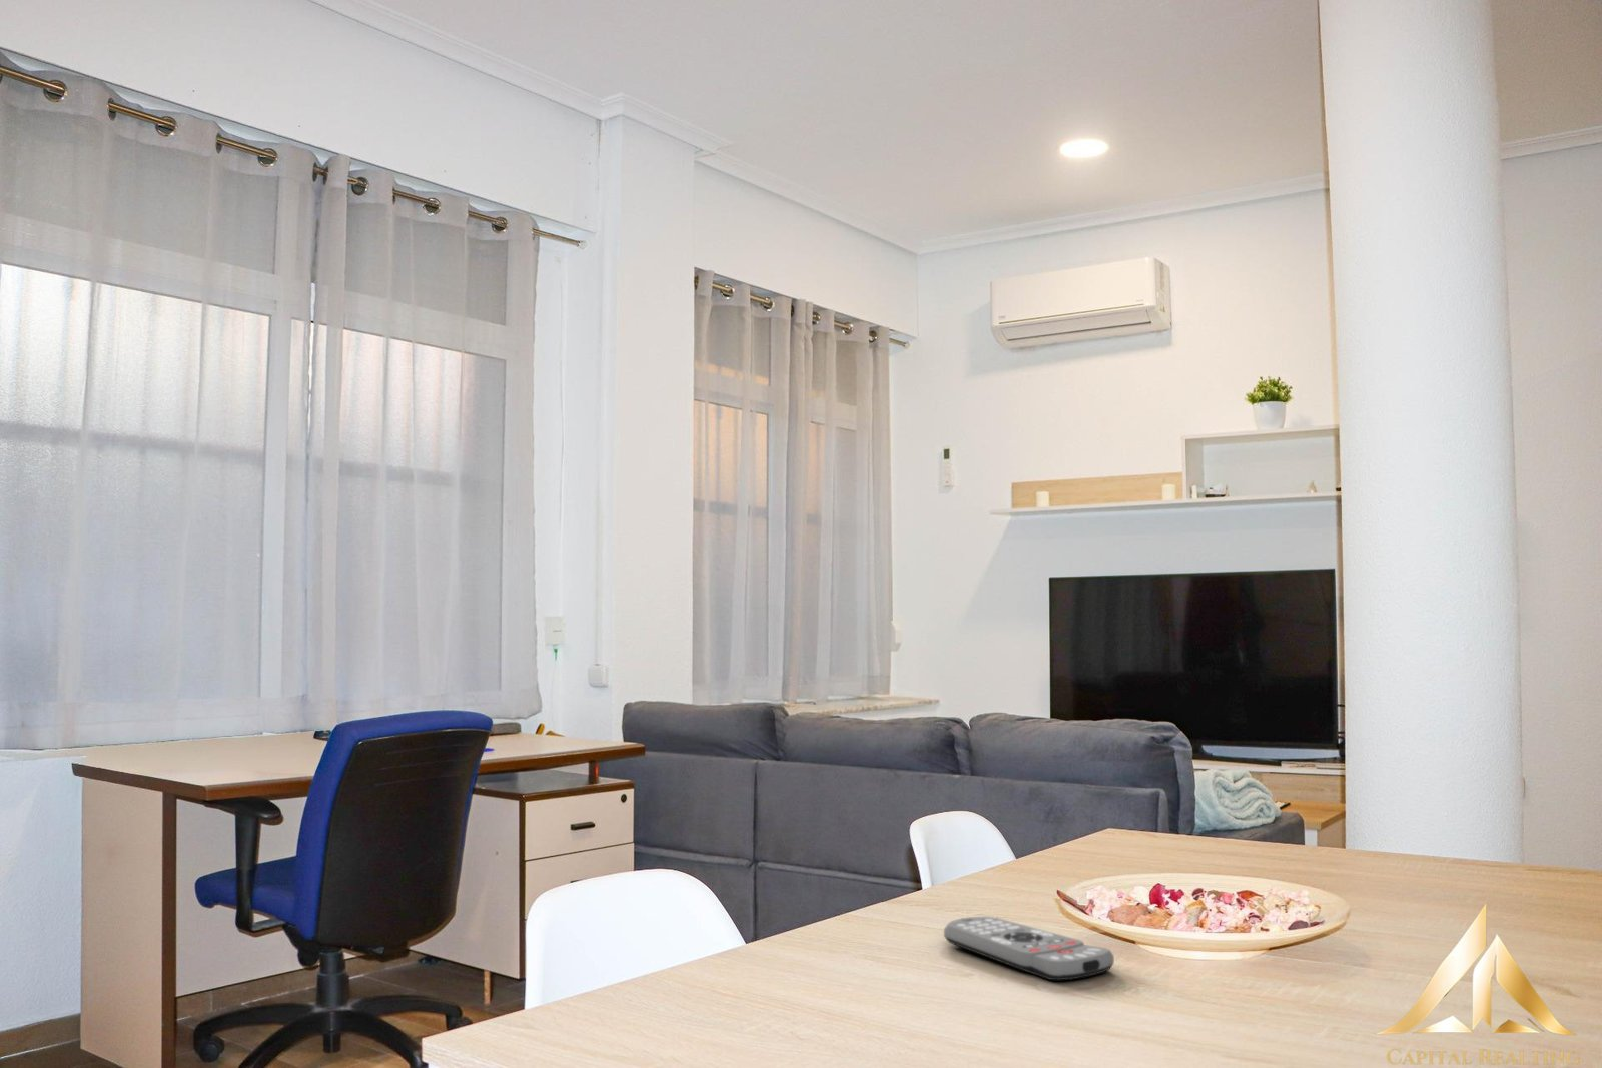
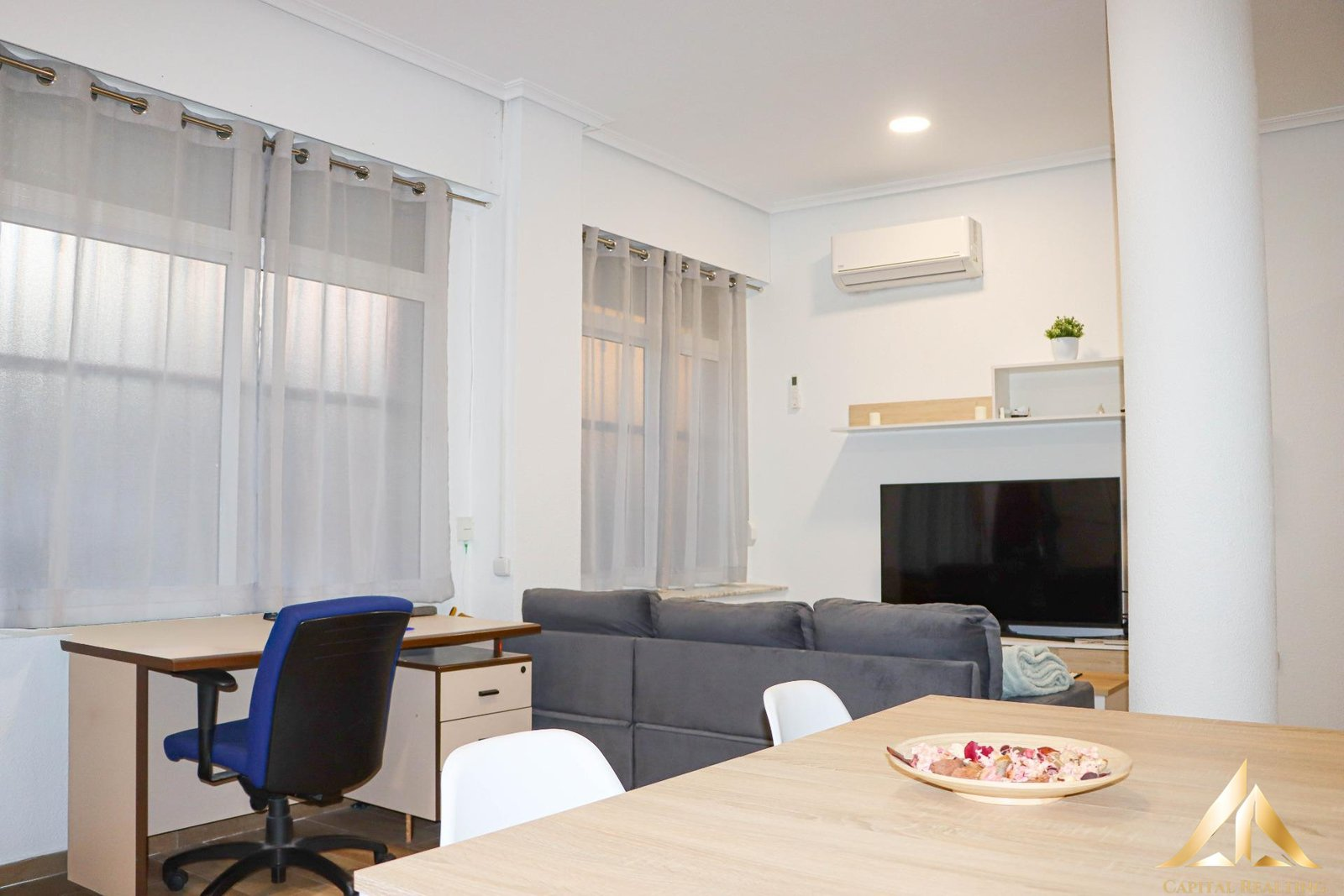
- remote control (1022, 946)
